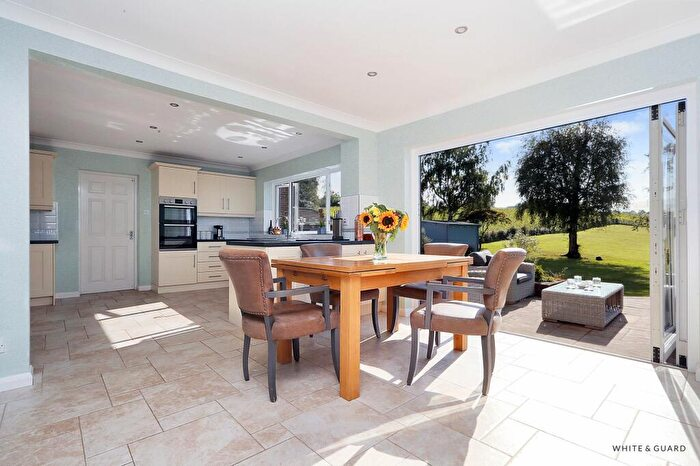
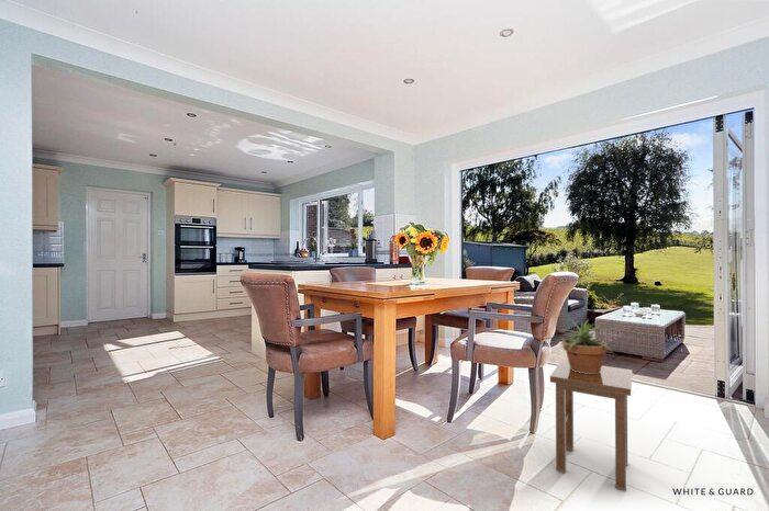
+ stool (572, 419)
+ potted plant (586, 343)
